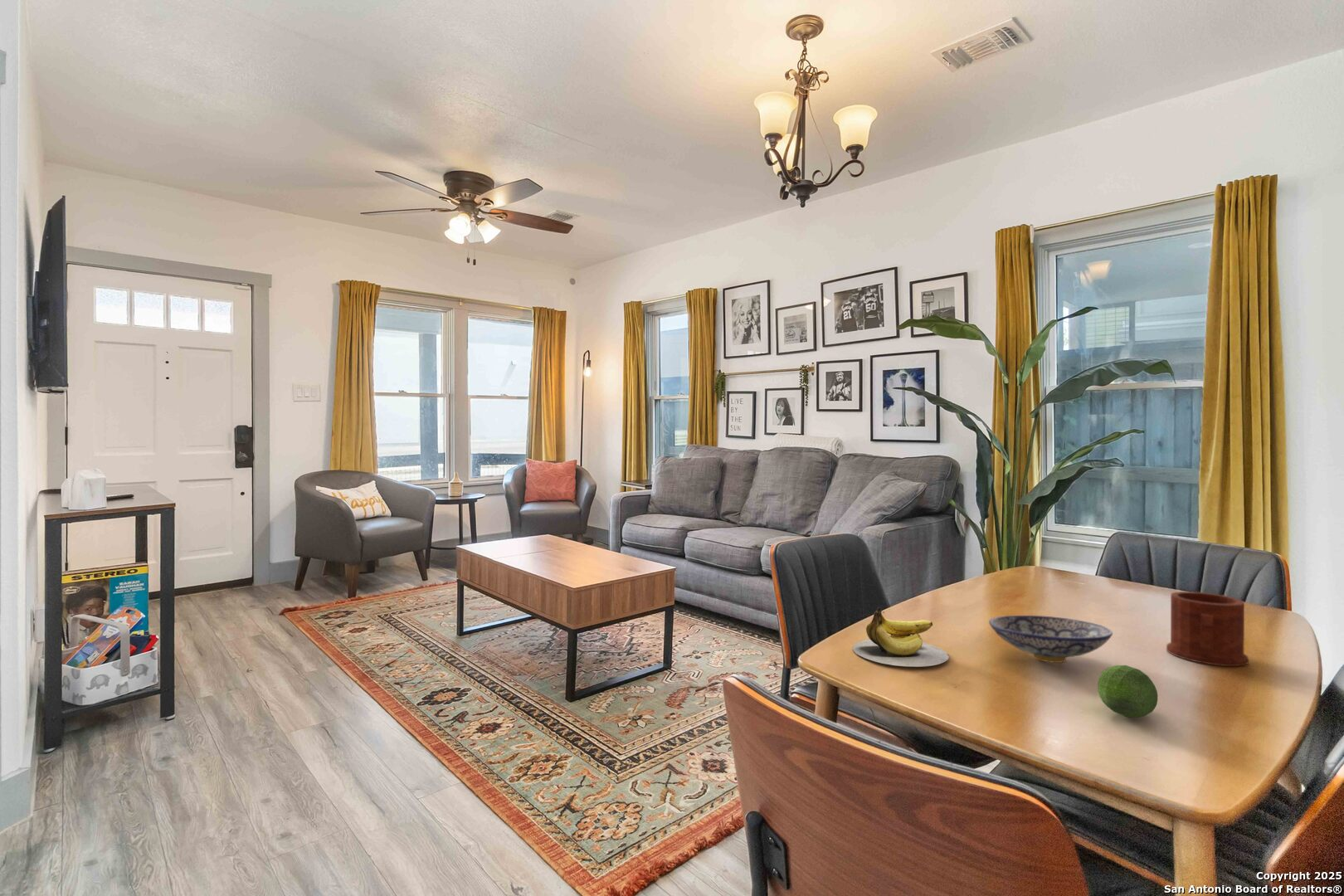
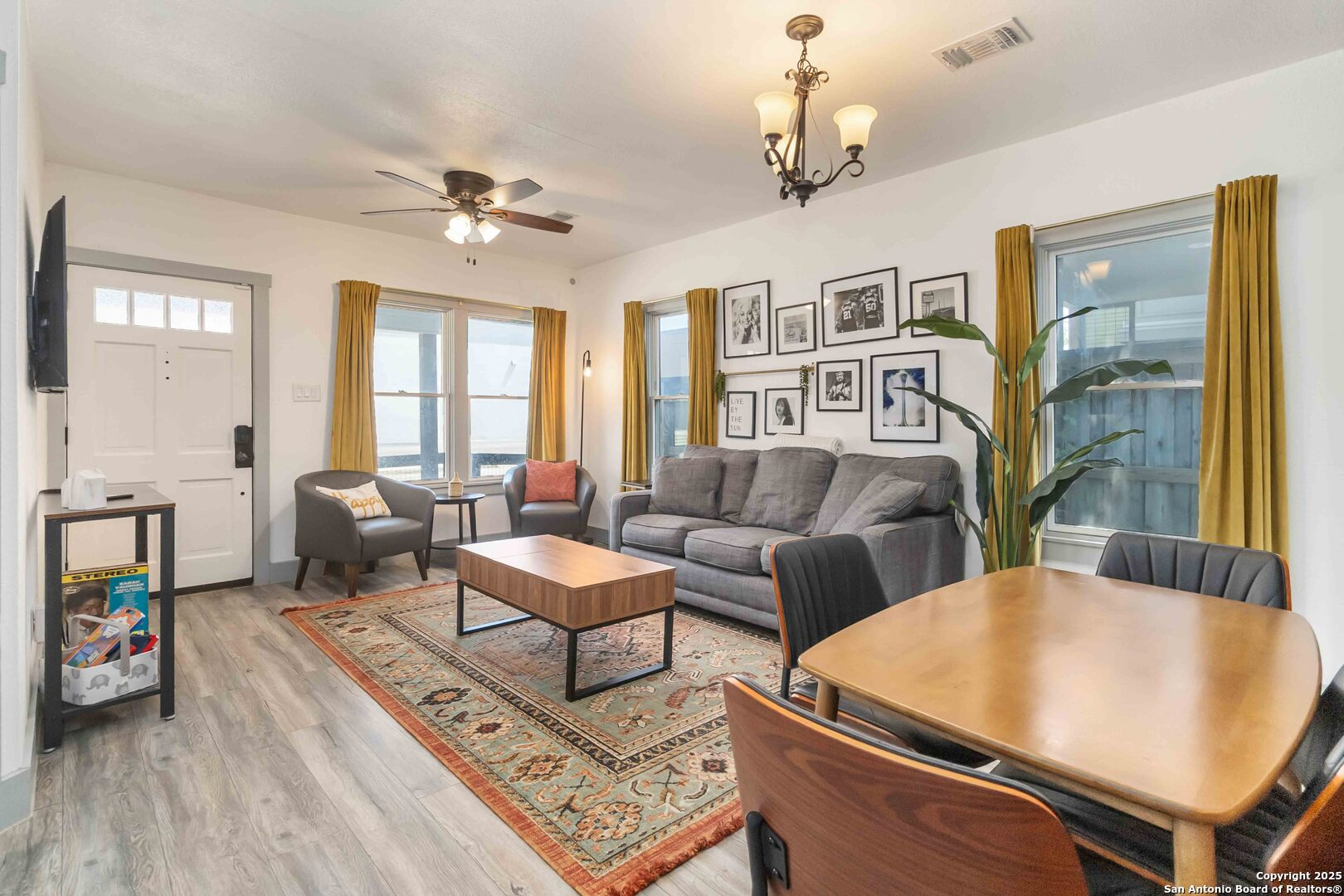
- banana (899, 629)
- bowl (1048, 640)
- mug (1205, 627)
- fruit (1129, 689)
